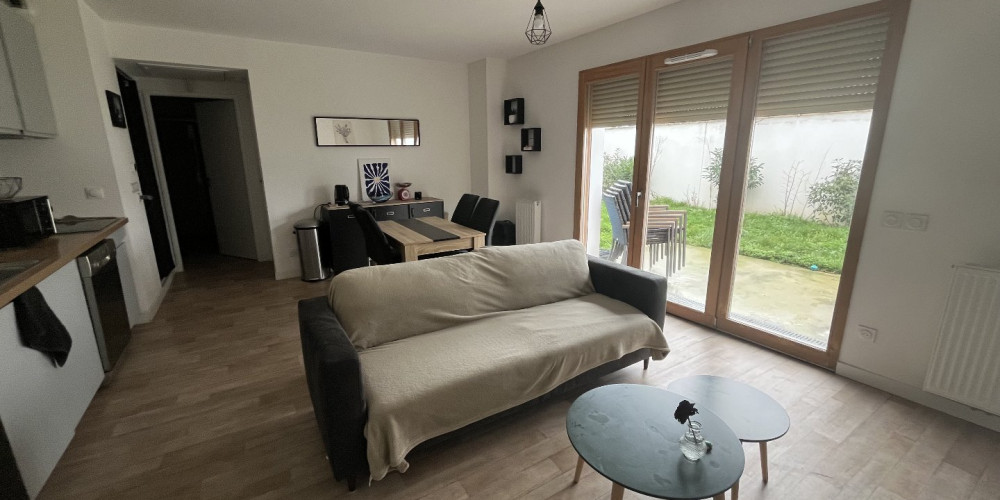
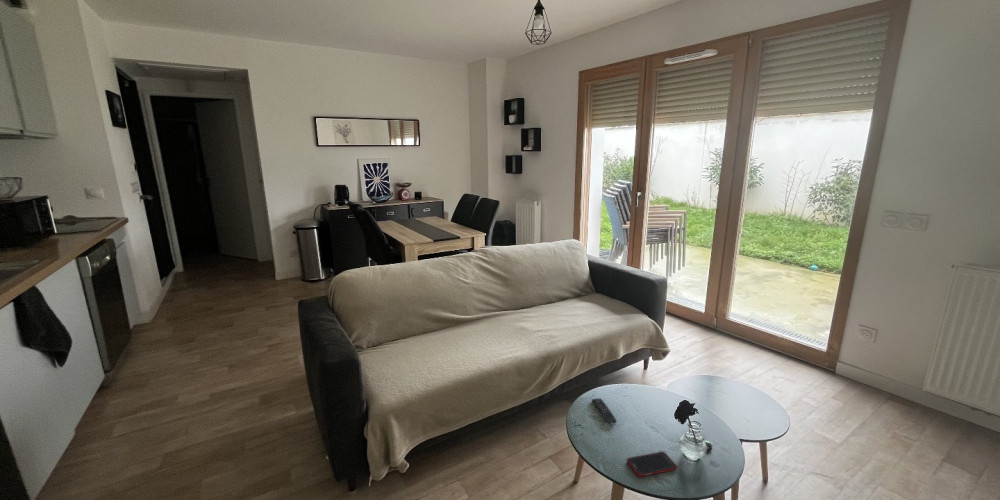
+ remote control (604, 411)
+ cell phone (651, 464)
